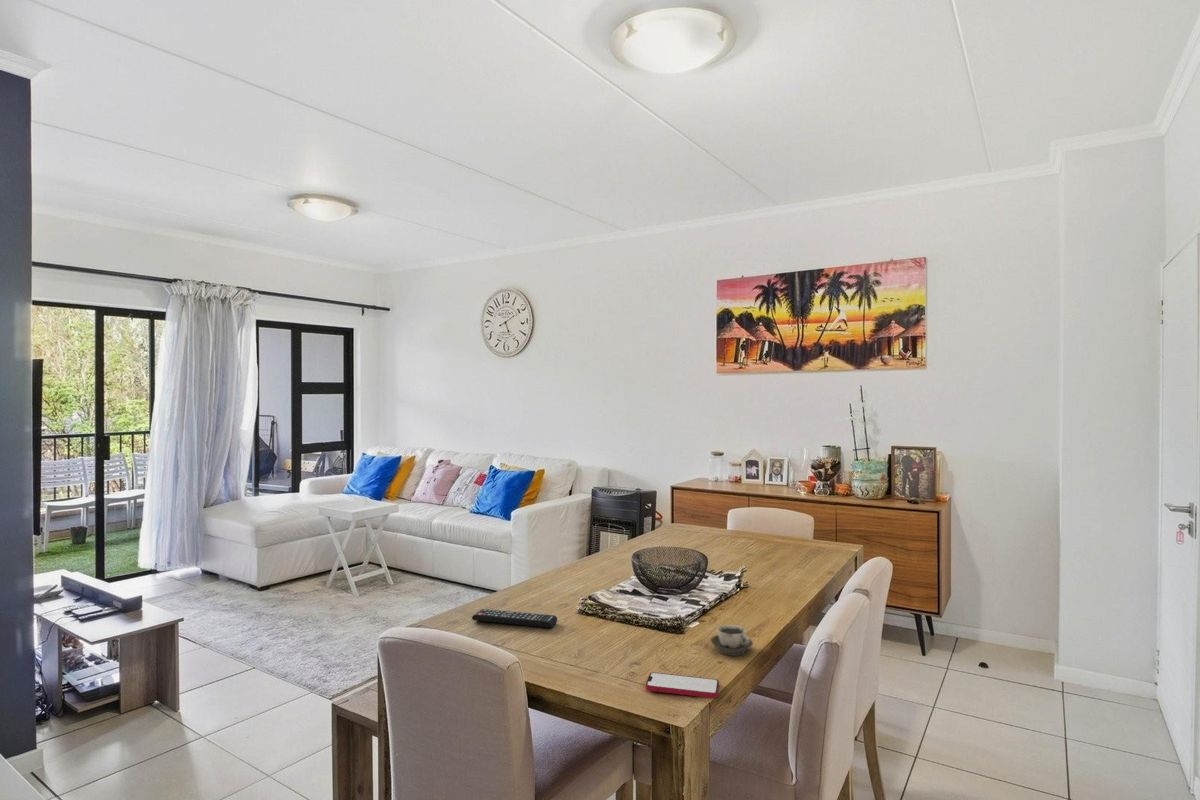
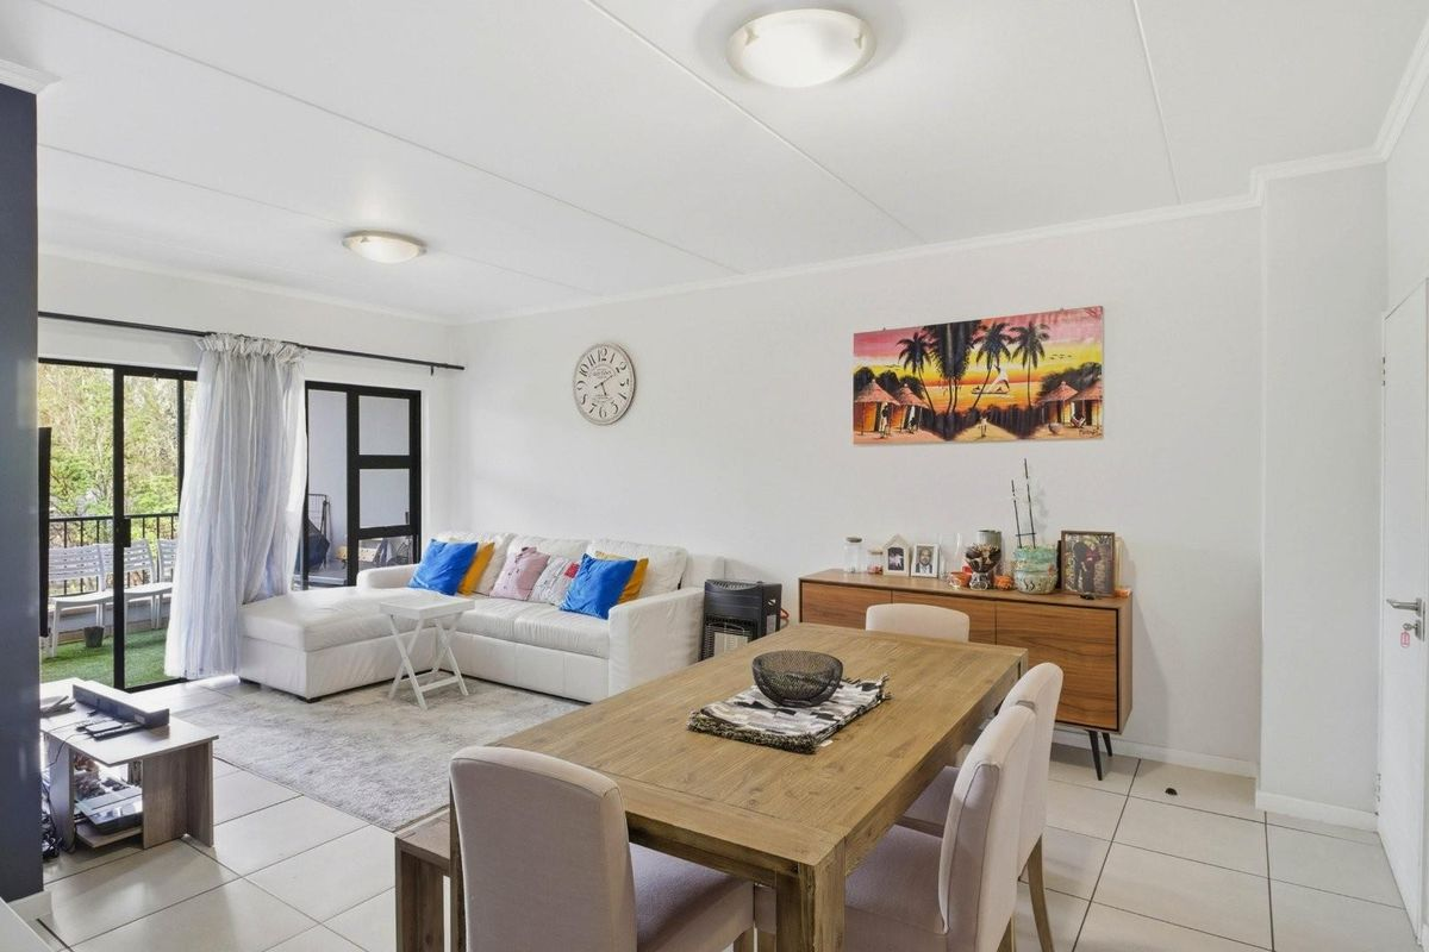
- cup (731, 640)
- remote control (514, 618)
- smartphone (682, 684)
